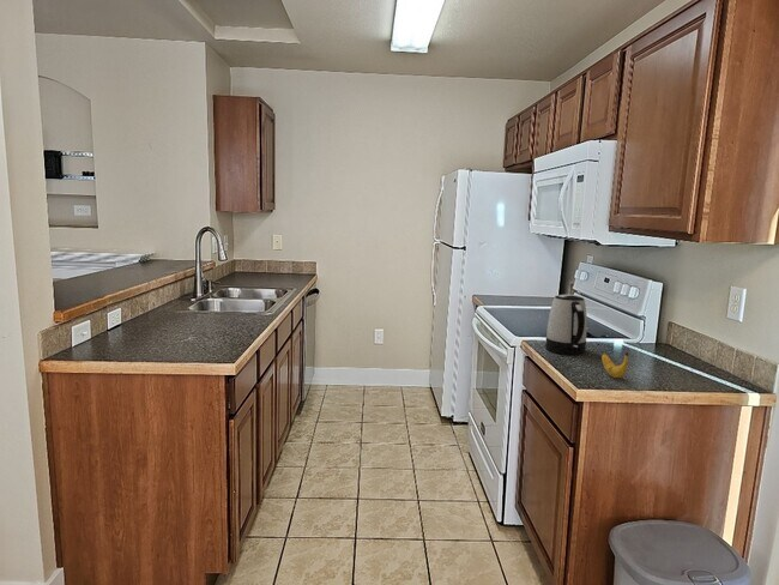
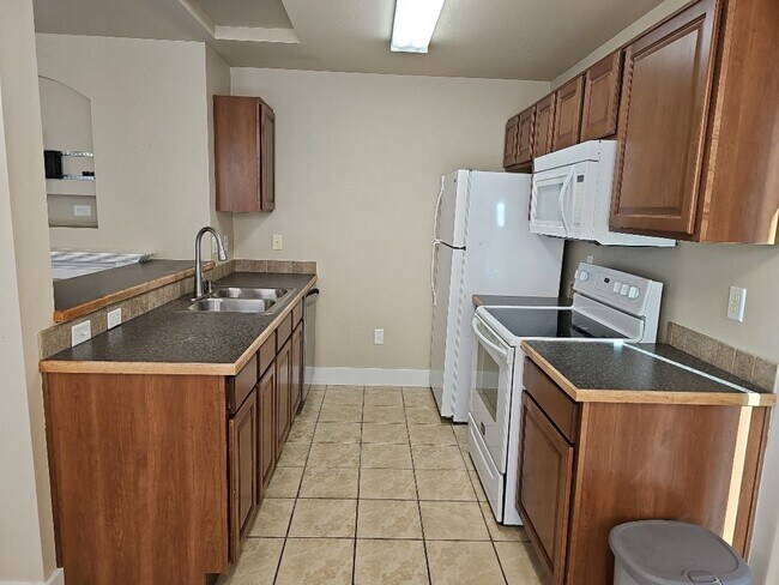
- kettle (569, 324)
- banana (611, 361)
